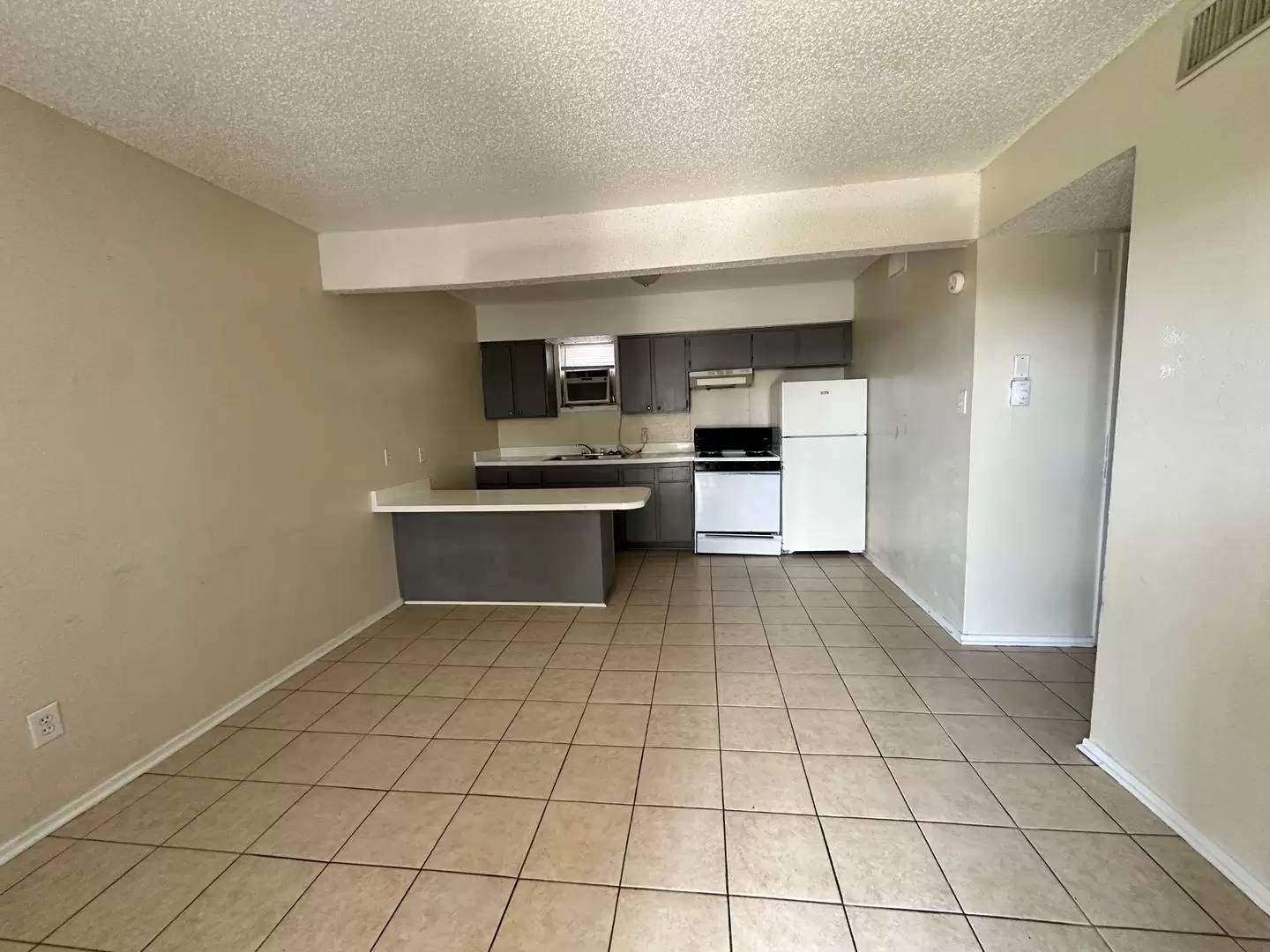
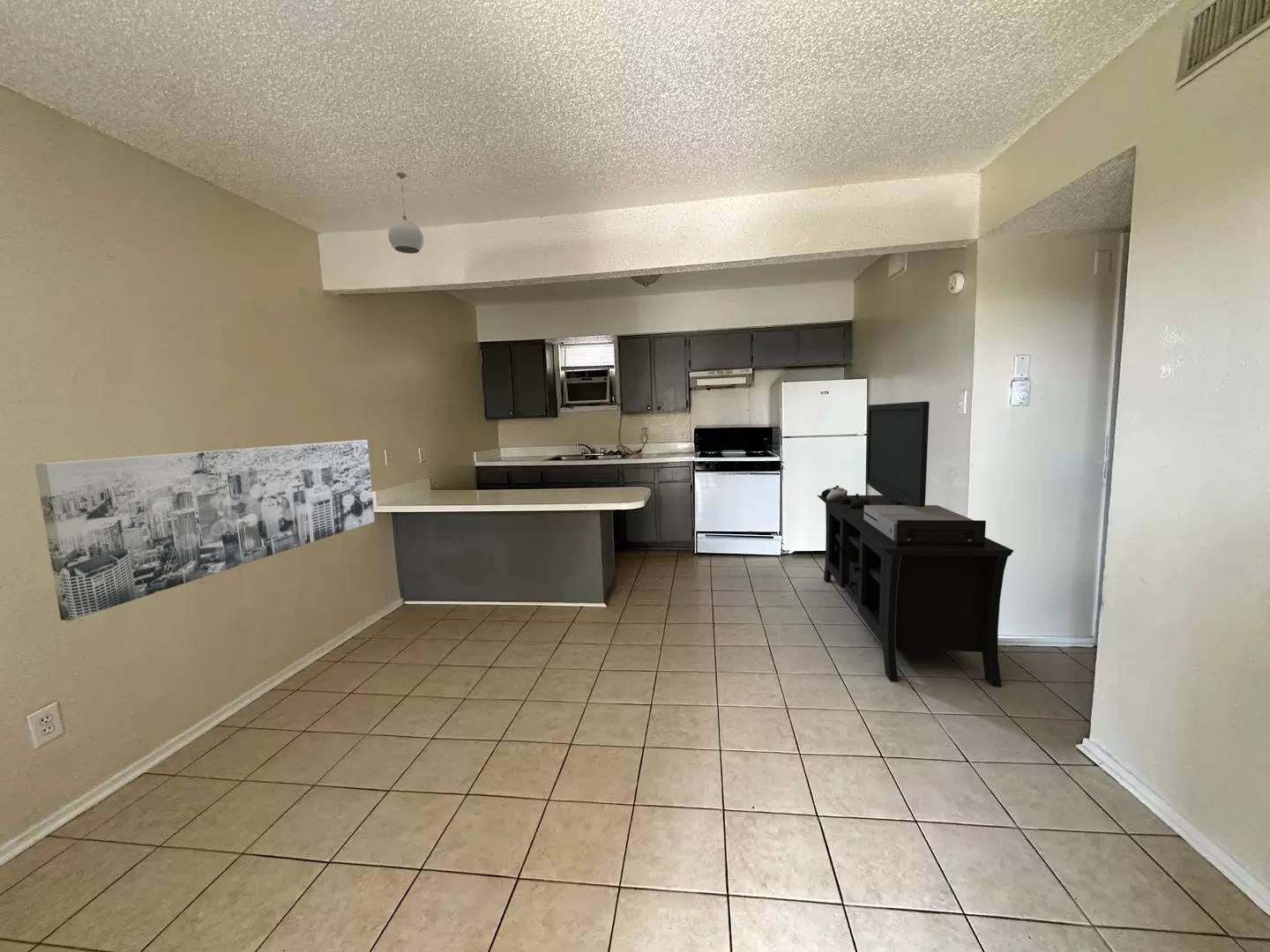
+ wall art (260, 502)
+ pendant light (404, 212)
+ media console (889, 514)
